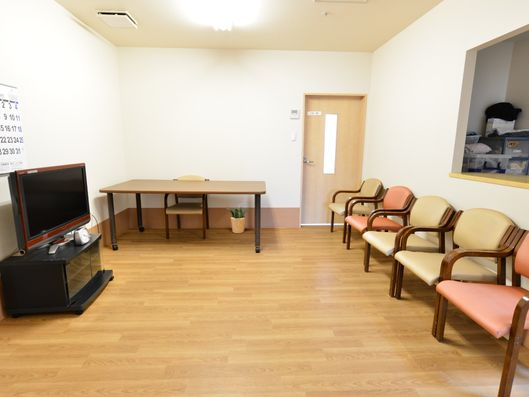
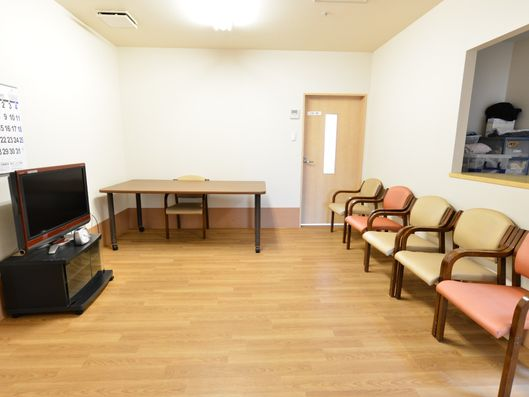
- potted plant (238, 219)
